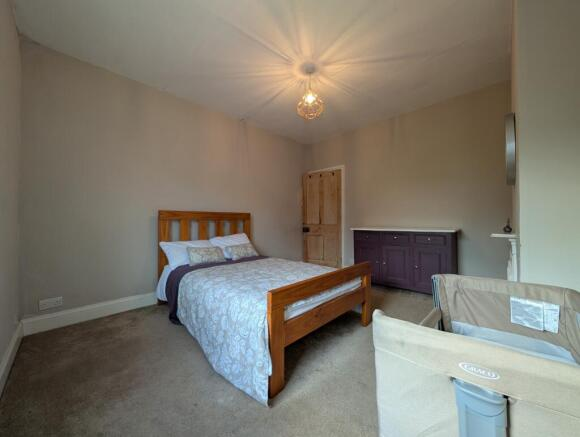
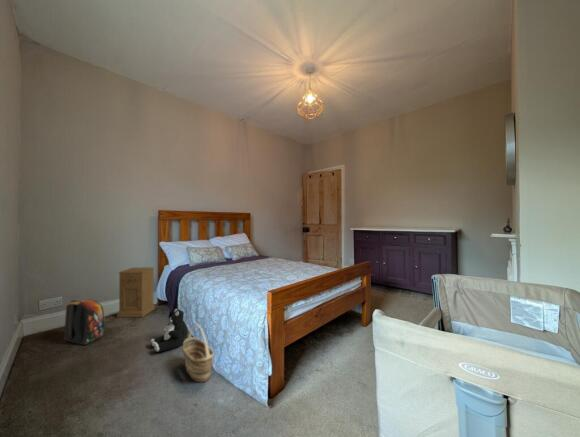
+ backpack (83, 318)
+ nightstand (136, 291)
+ basket (197, 348)
+ plush toy (170, 328)
